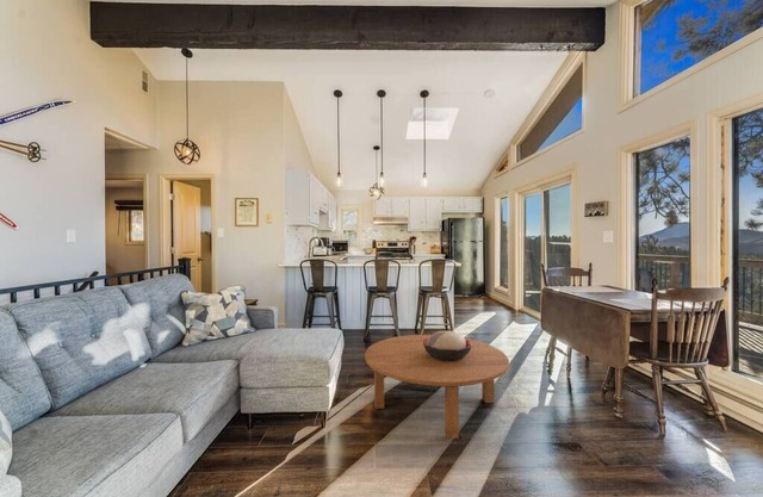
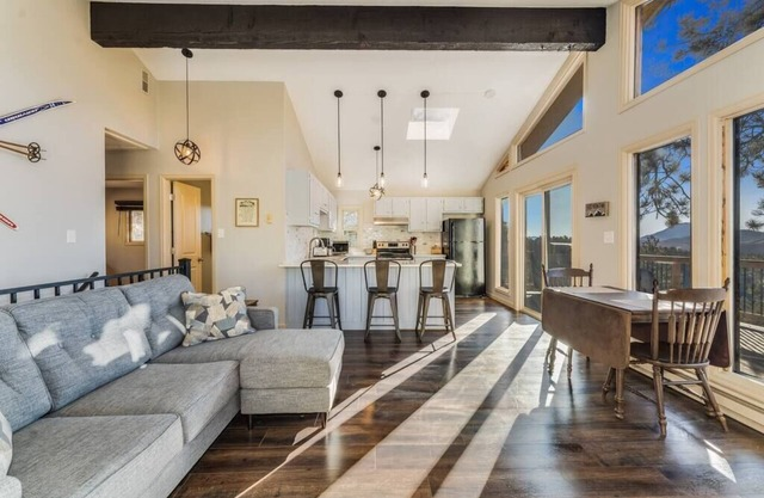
- decorative bowl (446, 343)
- coffee table (434, 378)
